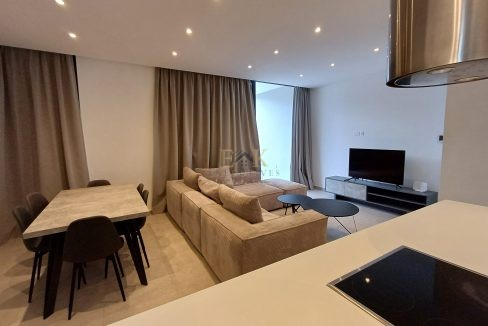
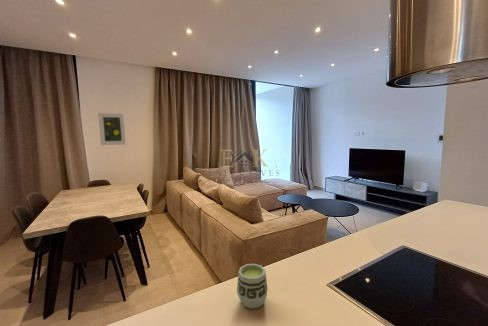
+ cup (252, 285)
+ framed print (112, 129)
